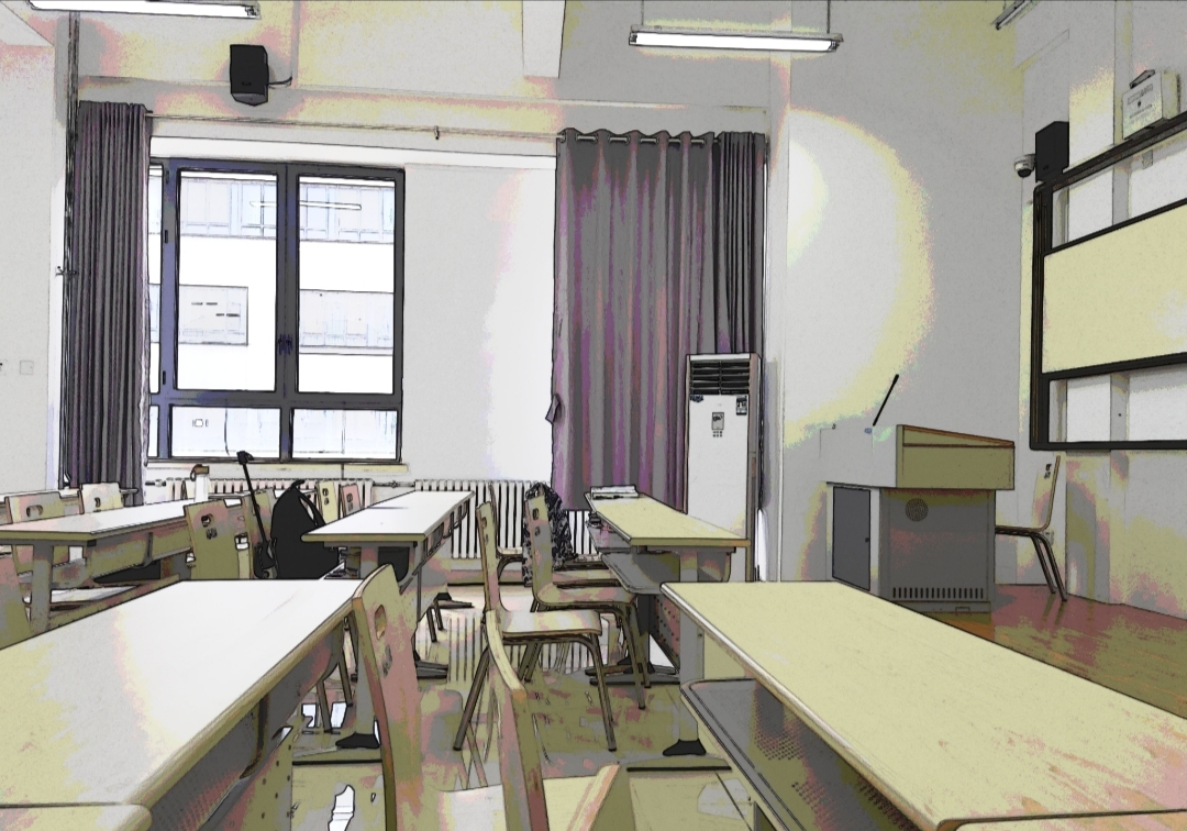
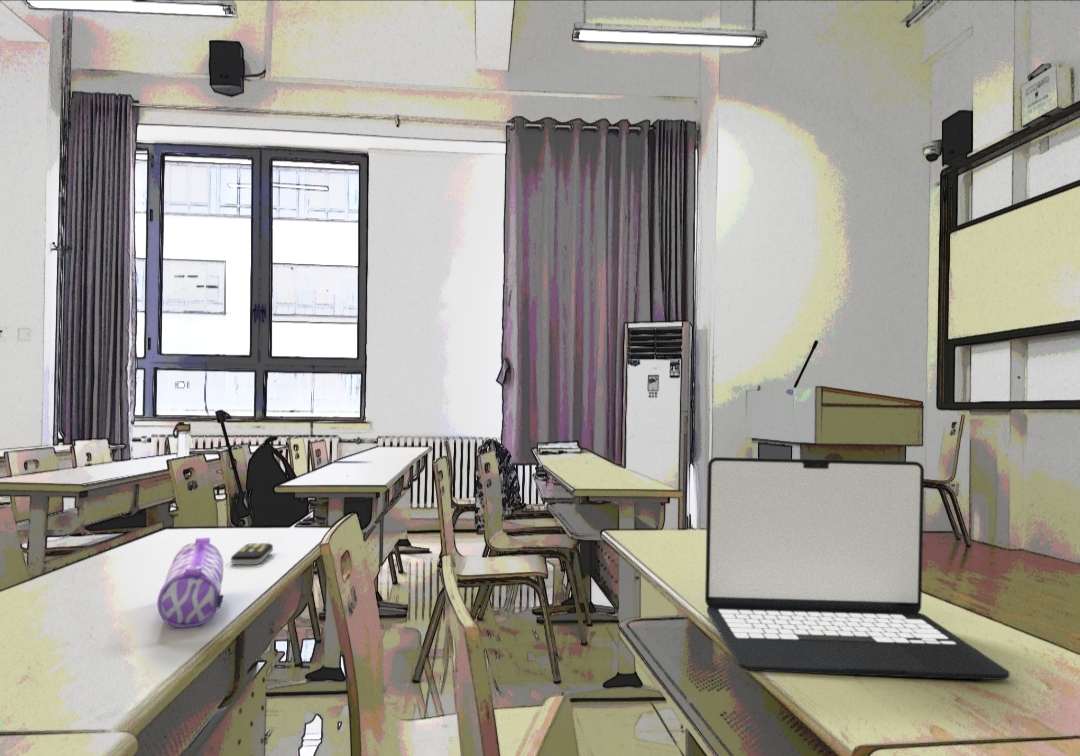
+ laptop (842, 556)
+ remote control (252, 553)
+ pencil case (192, 580)
